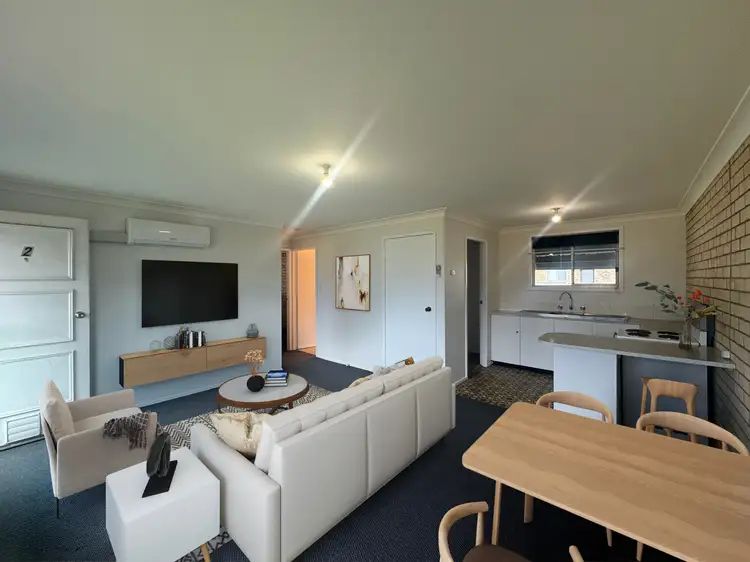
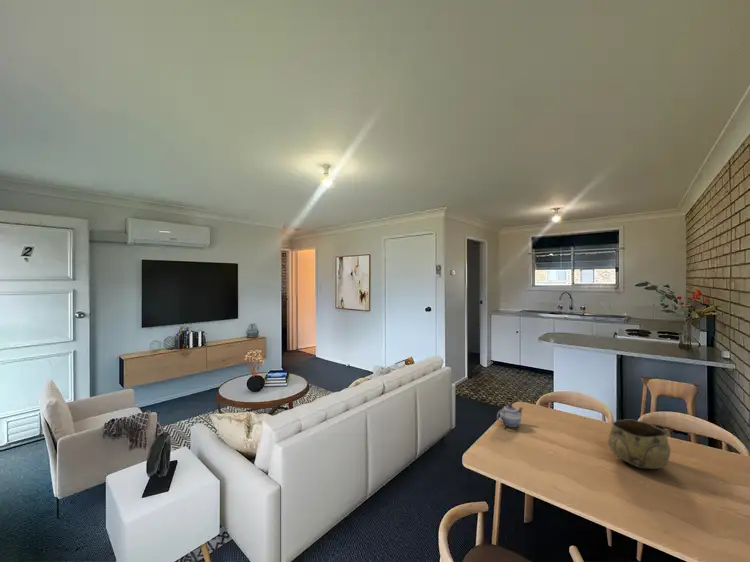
+ decorative bowl (638, 444)
+ teapot (510, 414)
